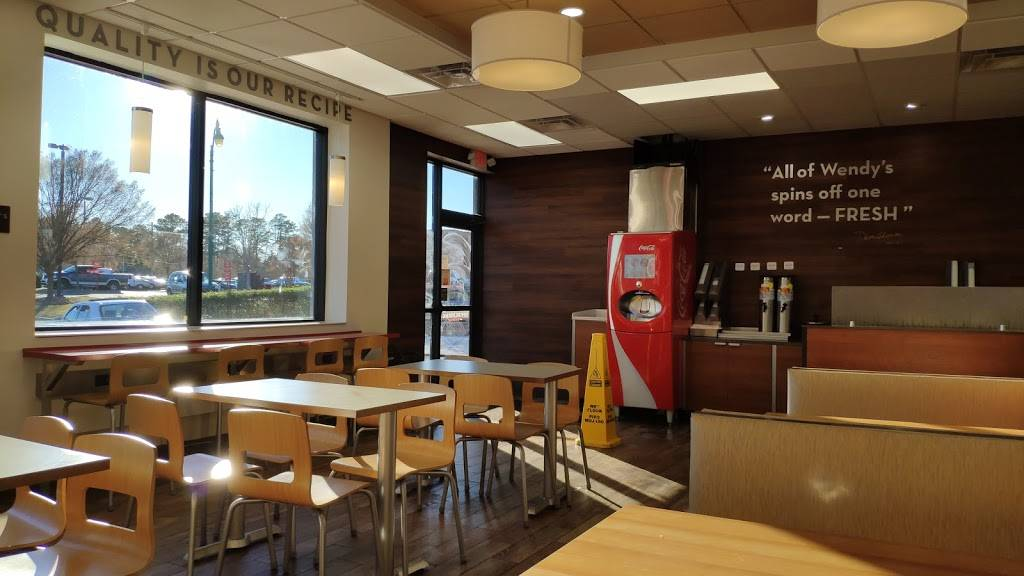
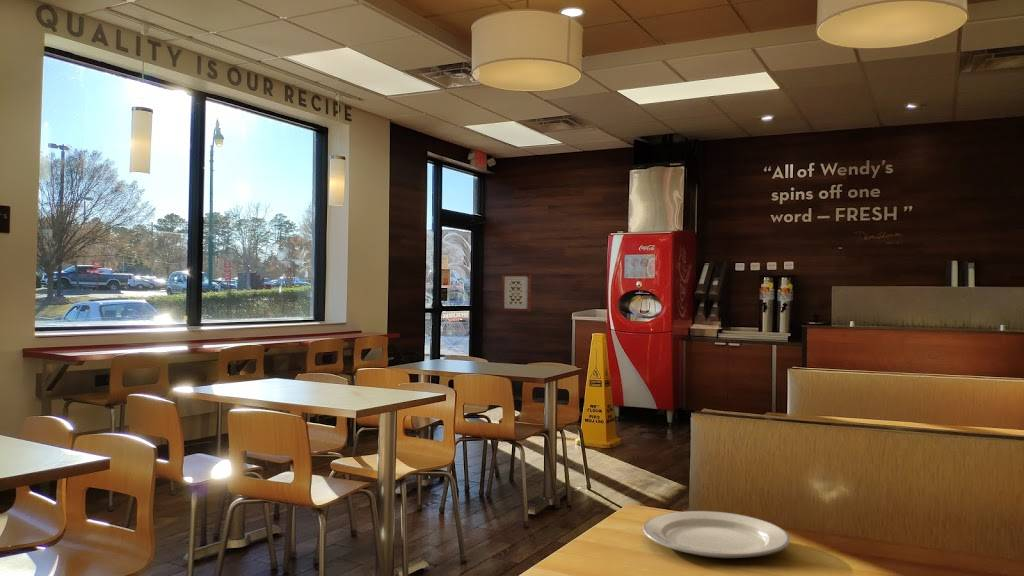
+ wall art (516, 292)
+ chinaware (714, 536)
